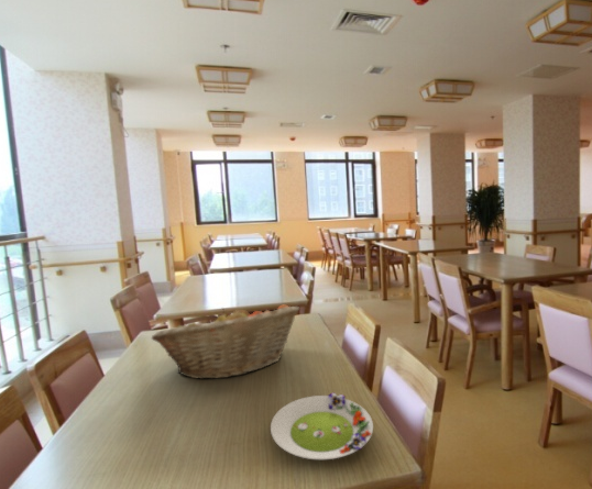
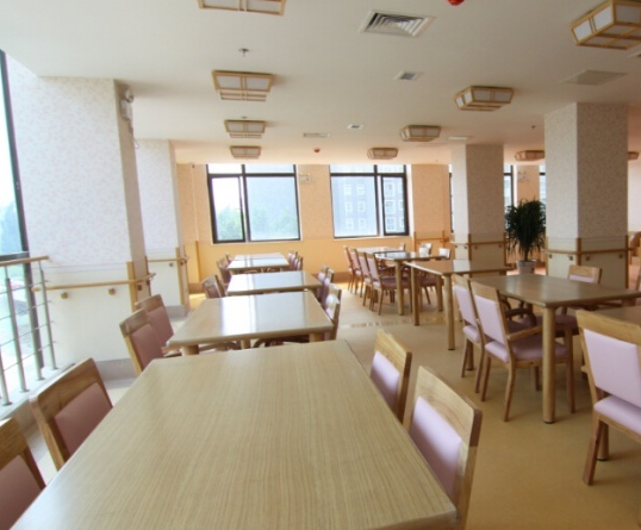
- salad plate (321, 425)
- fruit basket (230, 333)
